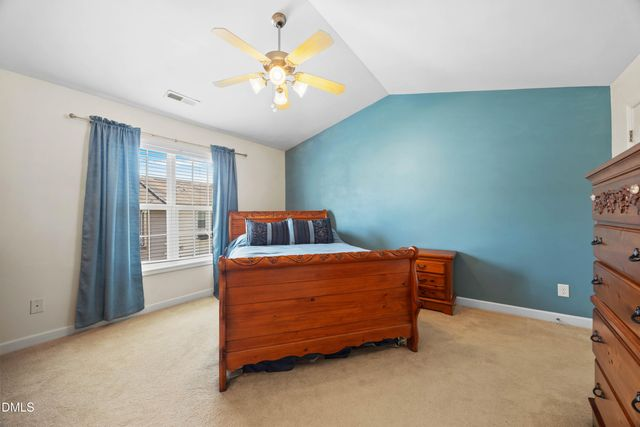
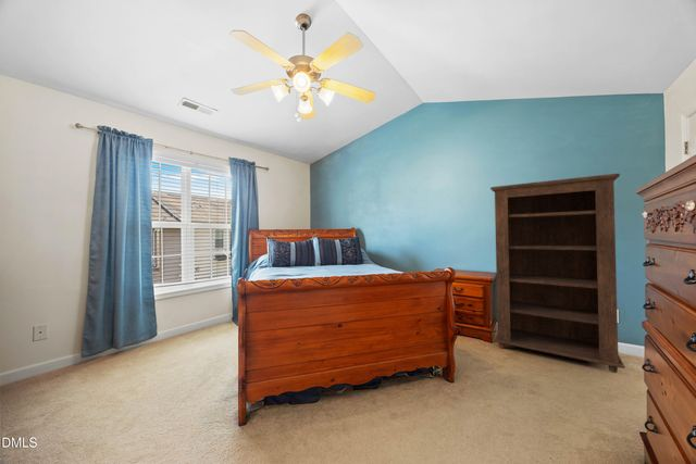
+ bookshelf (549, 266)
